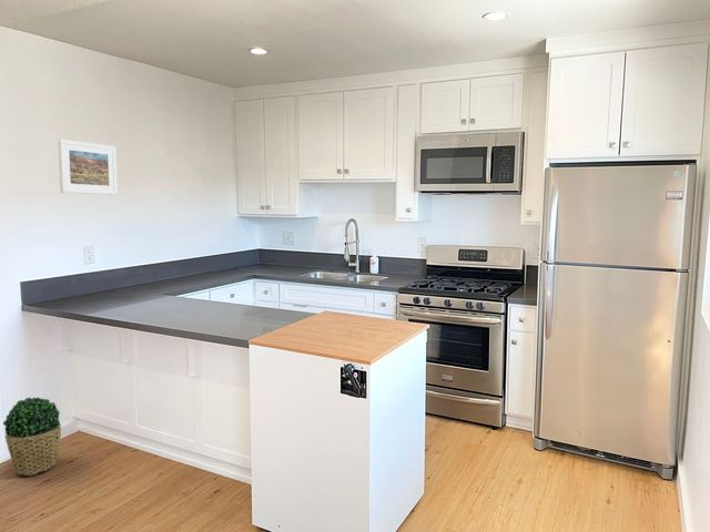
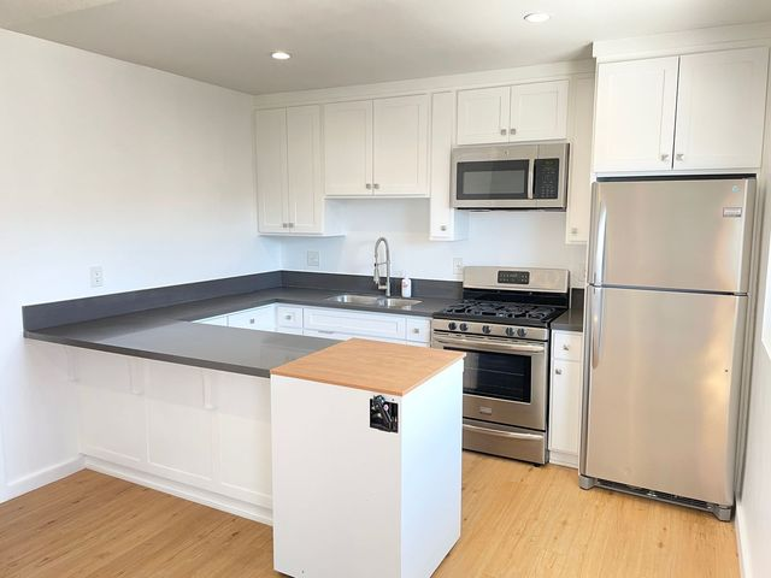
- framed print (89, 168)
- potted plant (33, 432)
